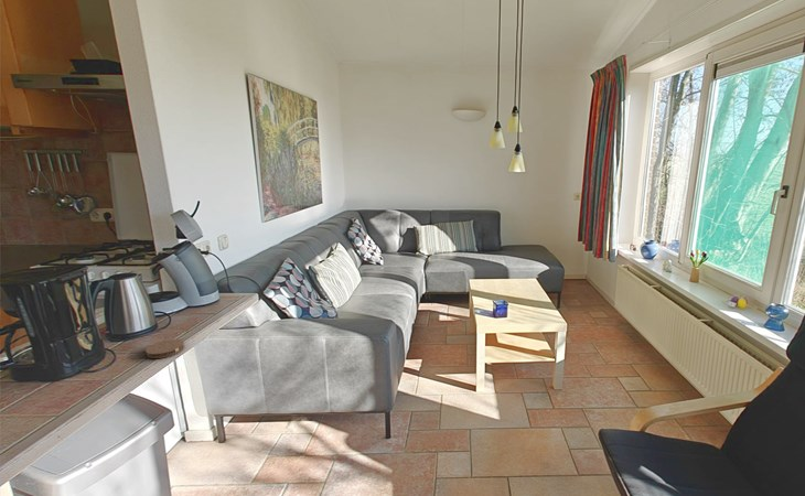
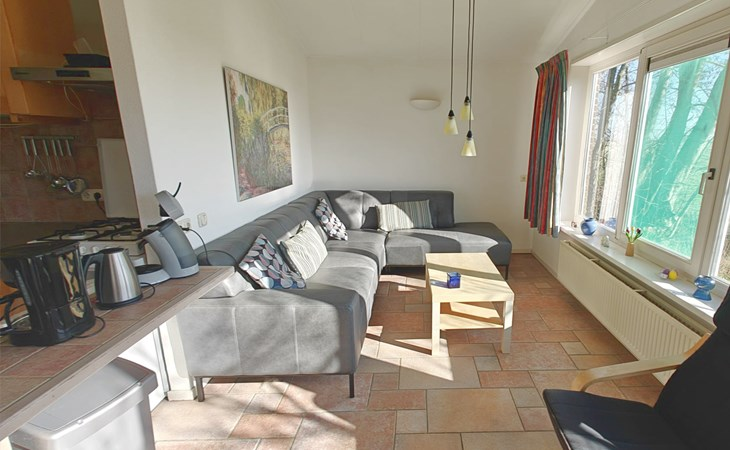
- coaster (165, 348)
